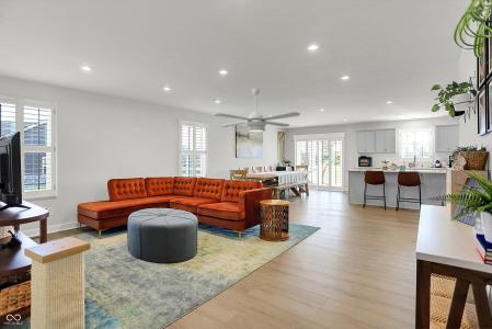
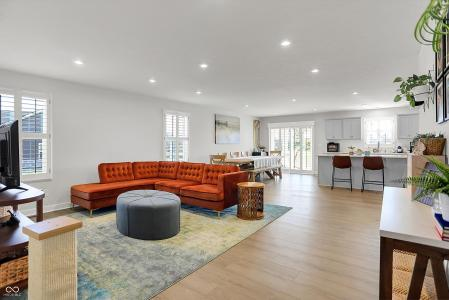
- ceiling fan (255, 110)
